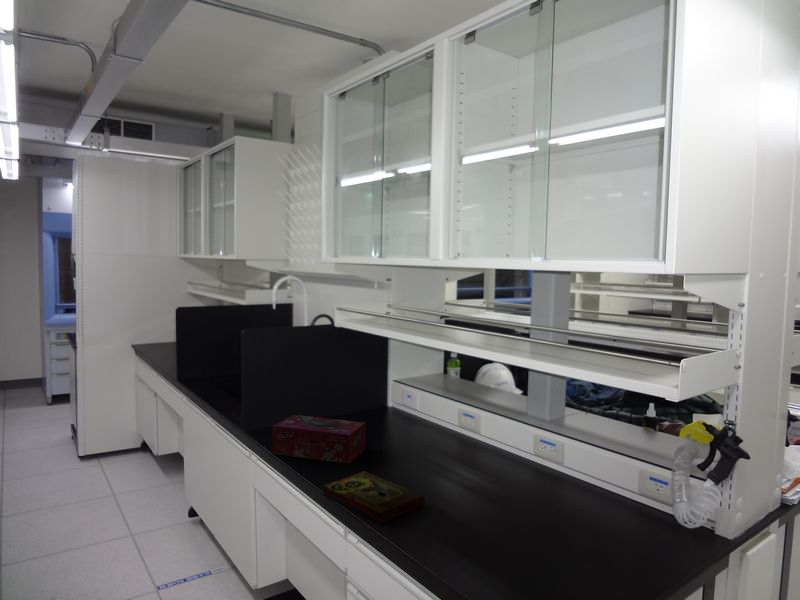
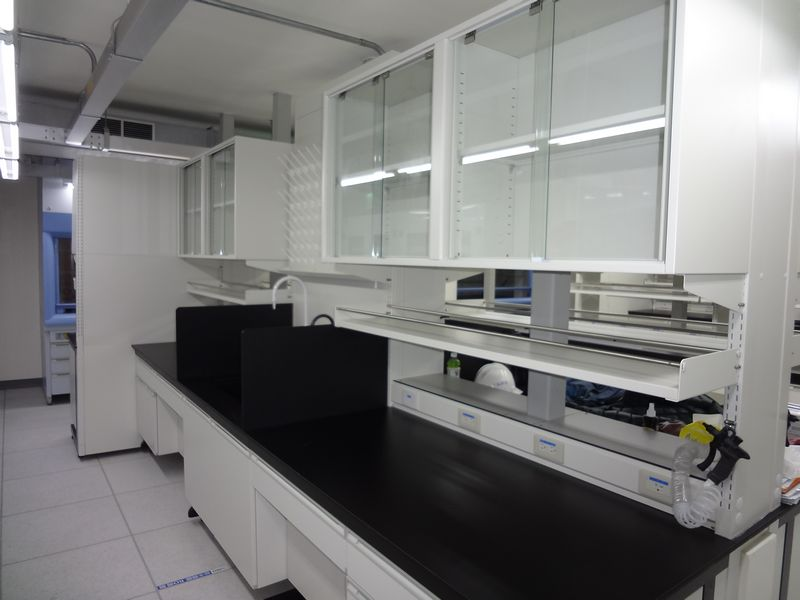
- book (372, 494)
- tissue box (319, 437)
